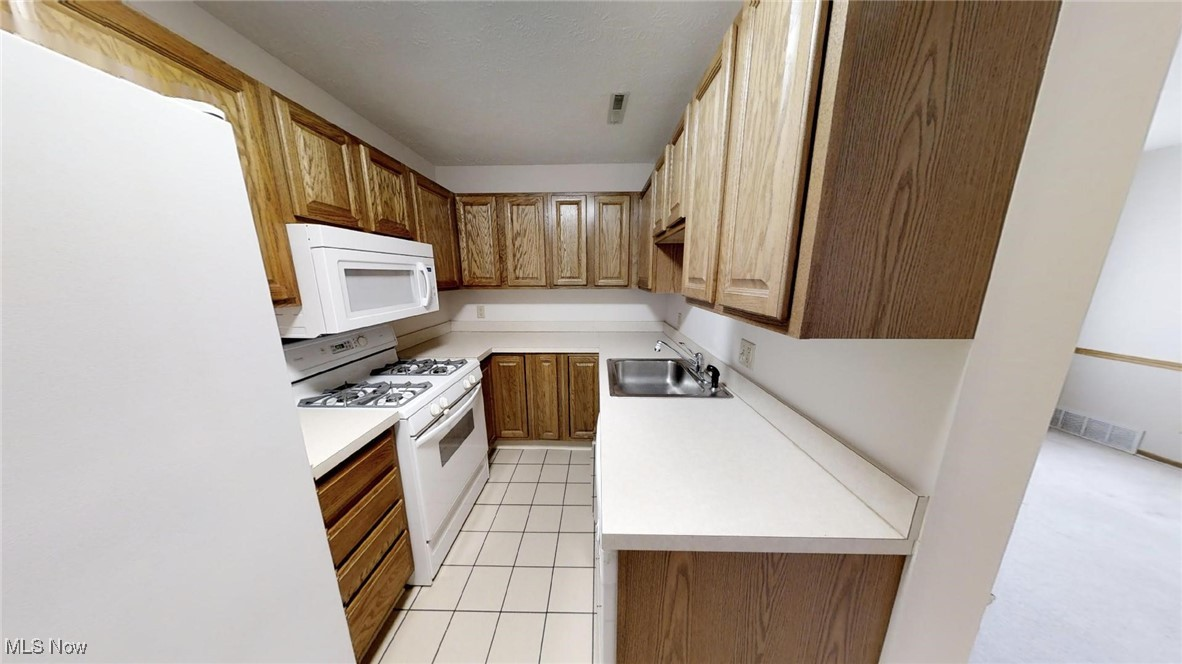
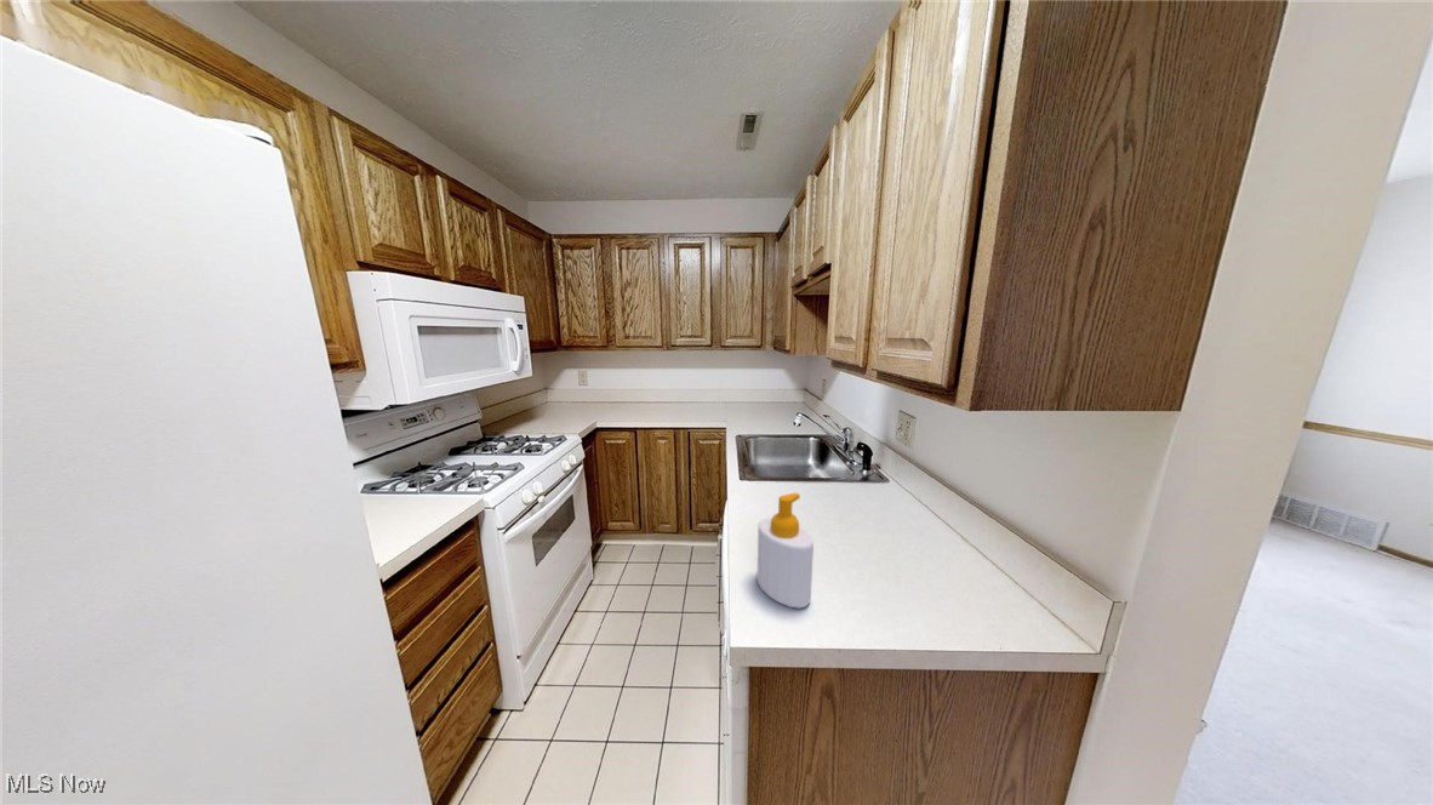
+ soap bottle (783, 544)
